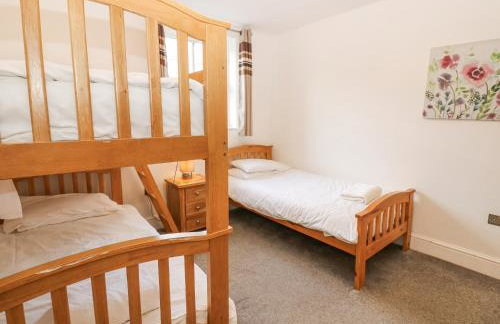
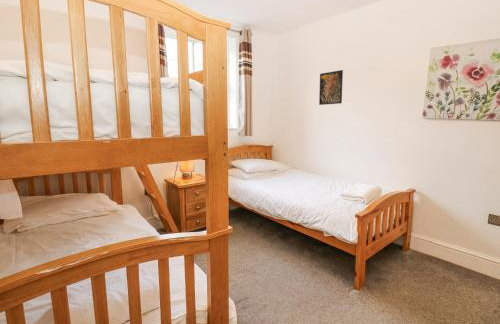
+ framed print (330, 88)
